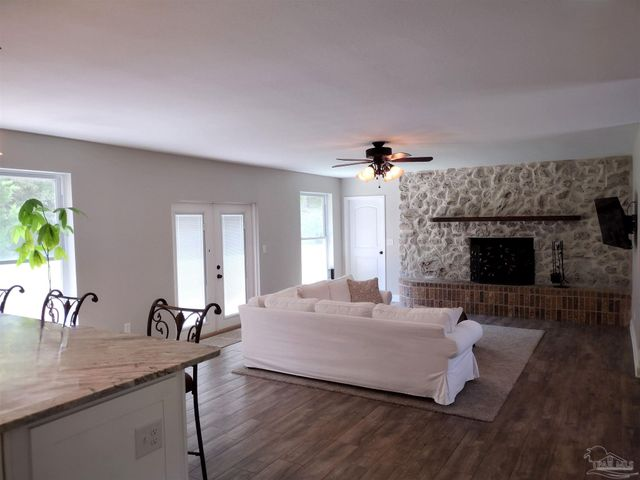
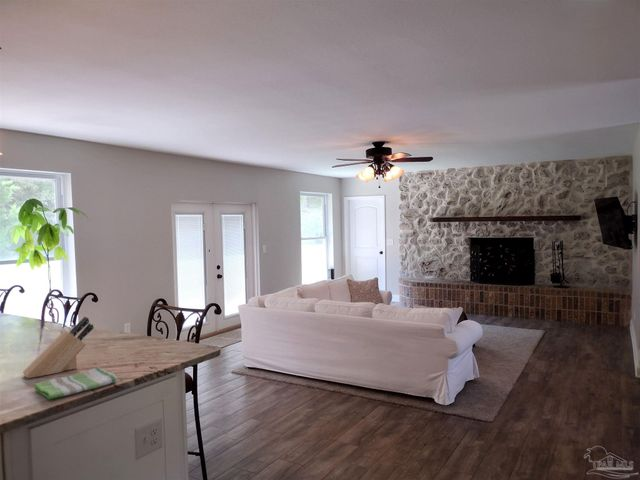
+ knife block (59, 345)
+ dish towel (76, 381)
